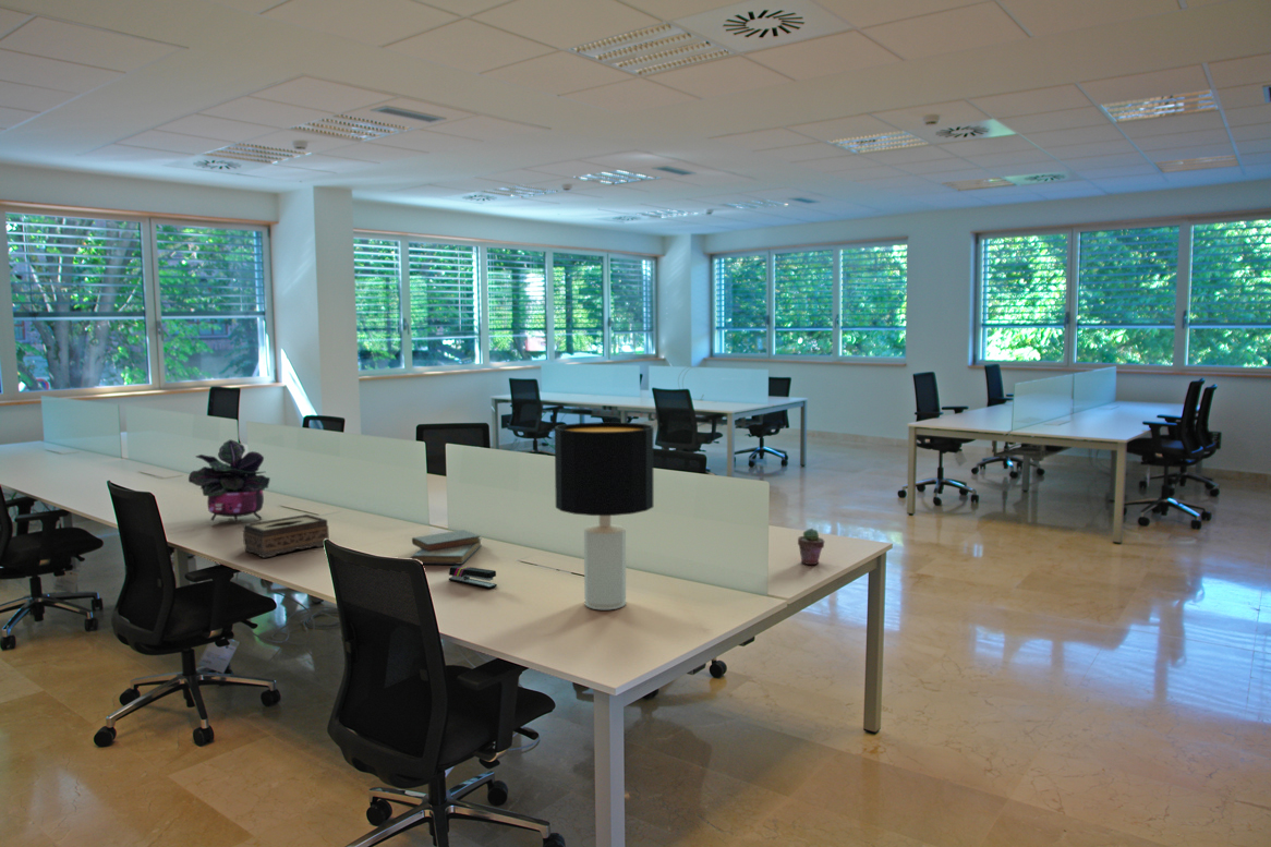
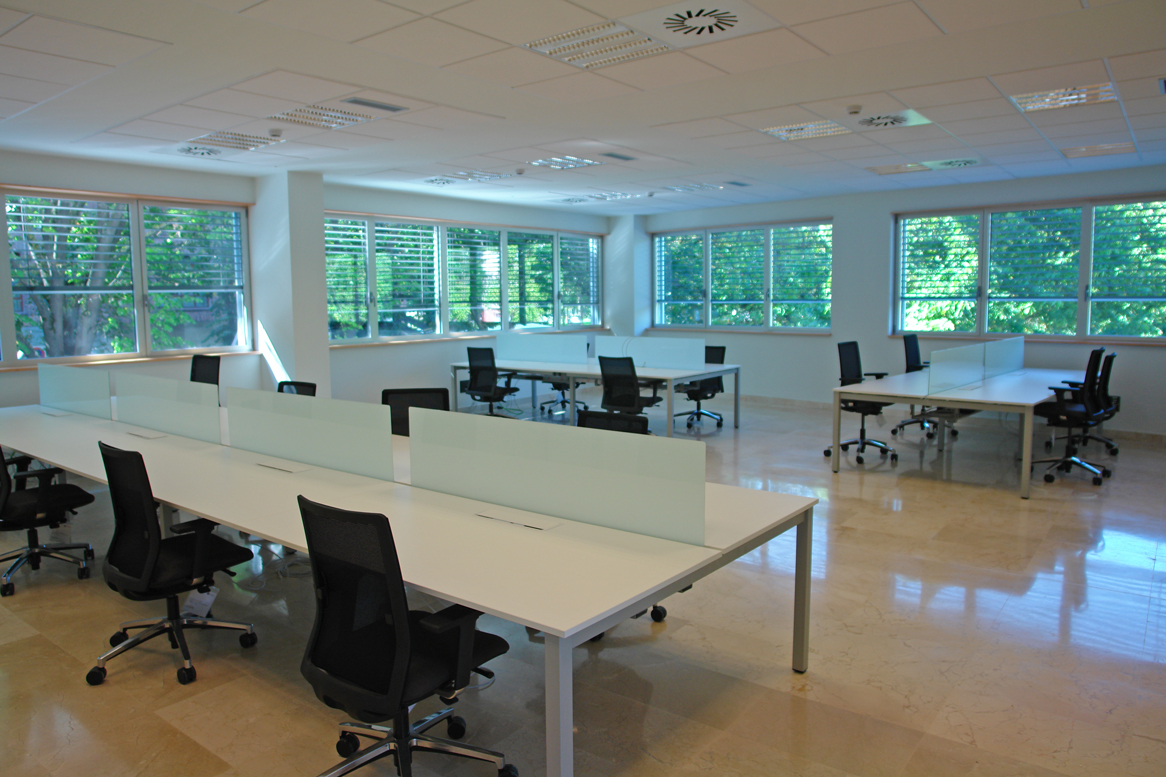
- potted succulent (810, 545)
- stapler (472, 574)
- potted plant (233, 481)
- diary (444, 545)
- tissue box (286, 534)
- desk lamp (604, 516)
